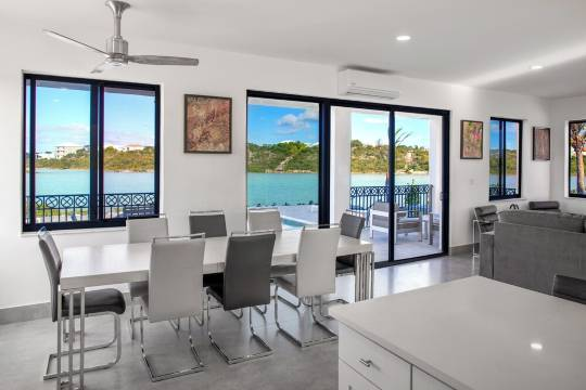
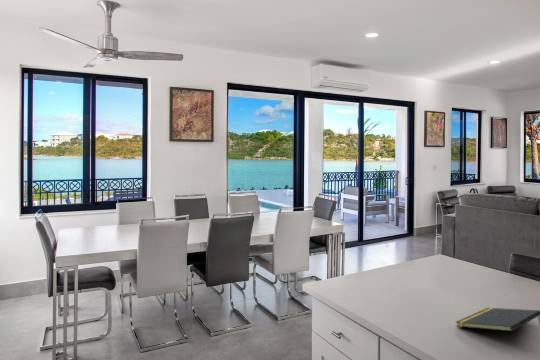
+ notepad (498, 318)
